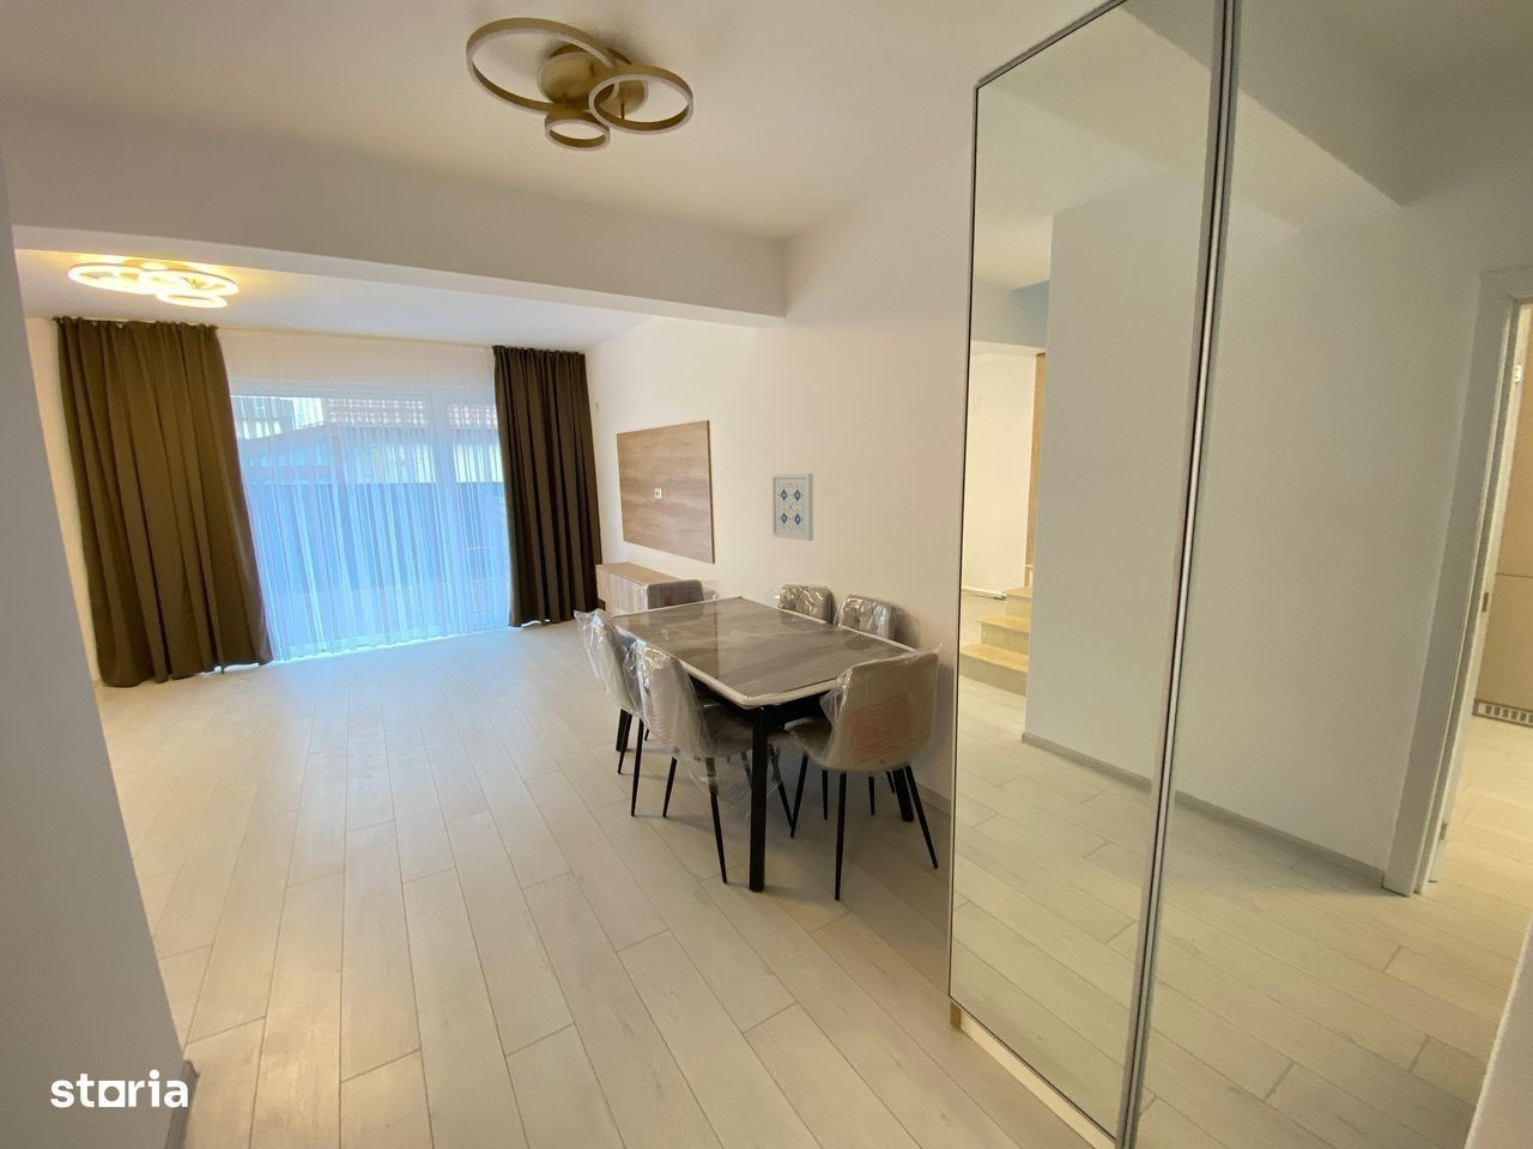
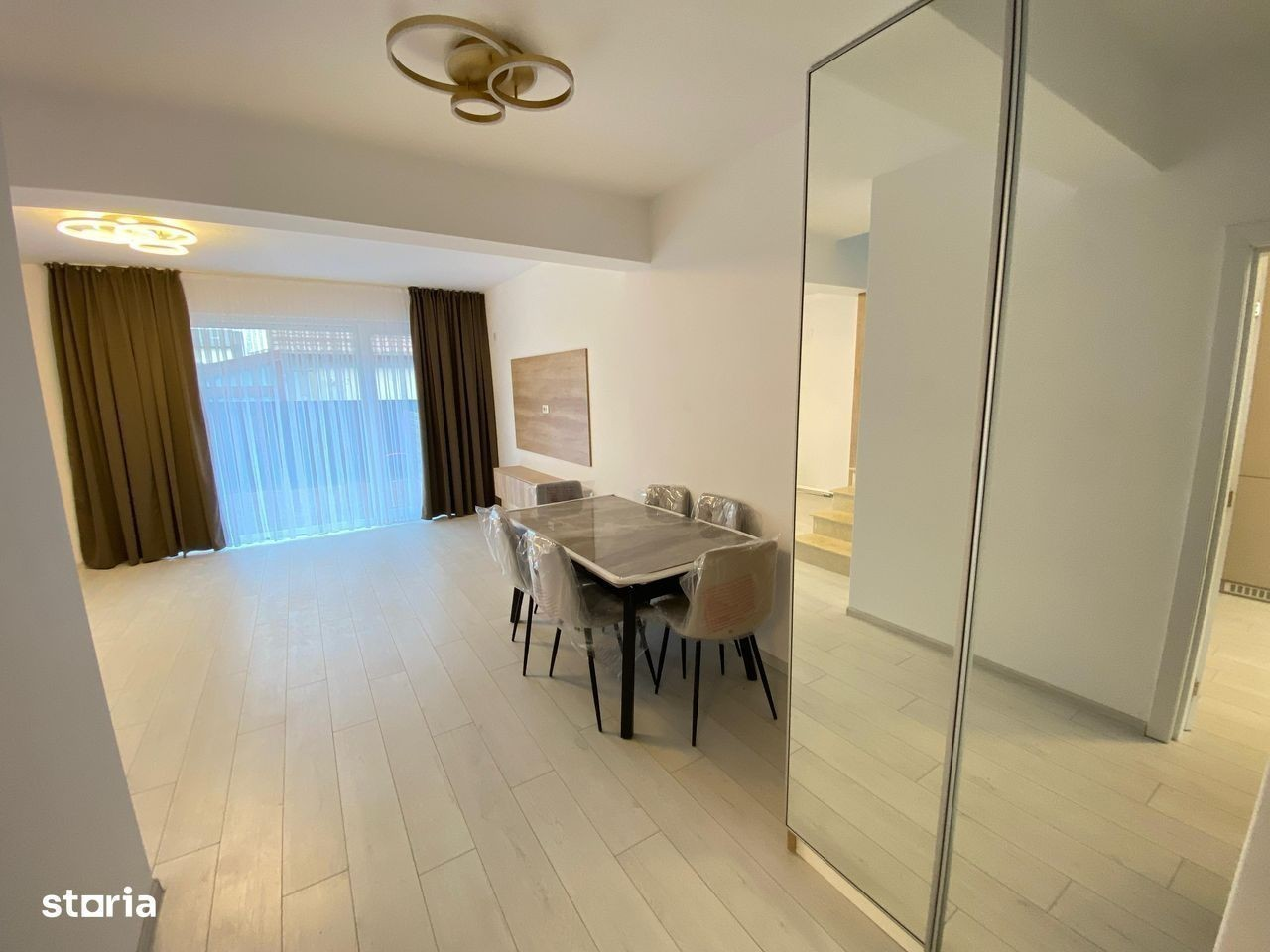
- wall art (791, 506)
